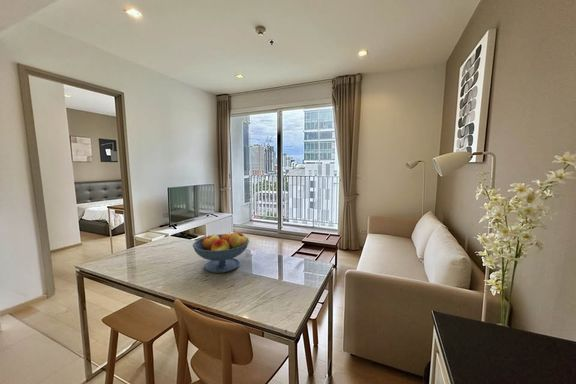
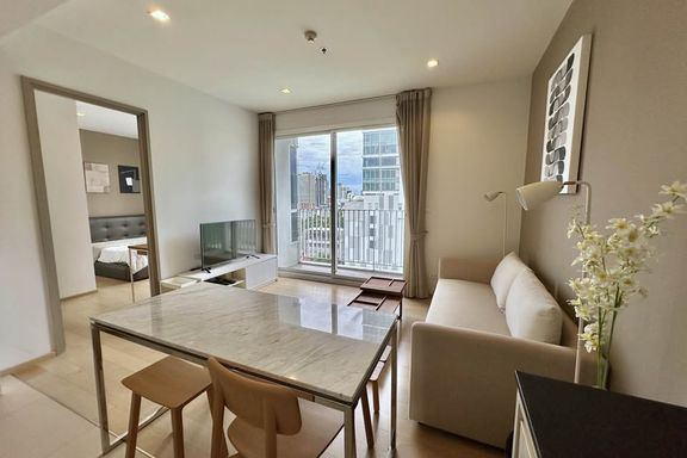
- fruit bowl (222, 249)
